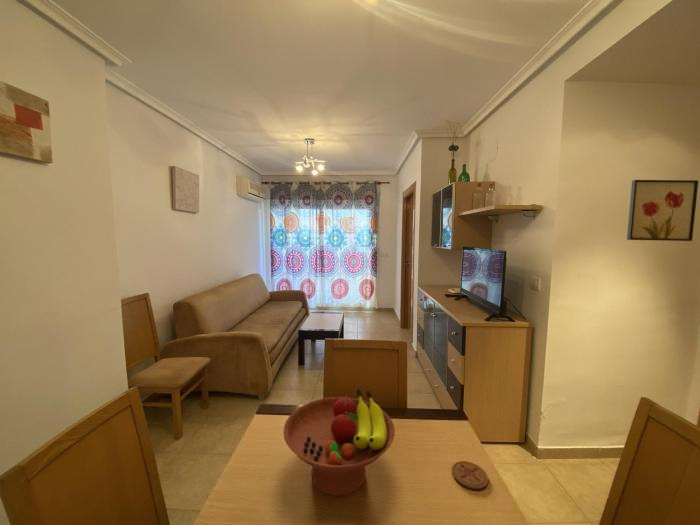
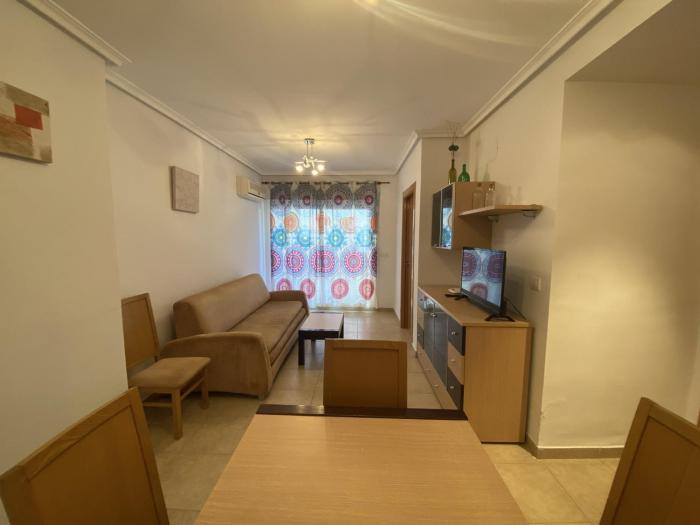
- wall art (660, 210)
- fruit bowl (339, 440)
- coaster (469, 474)
